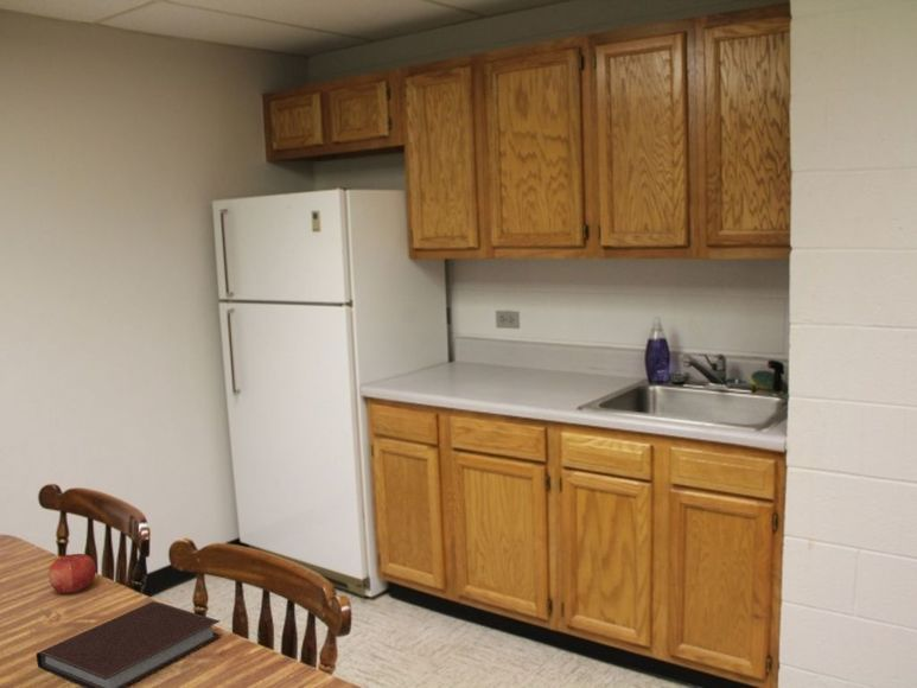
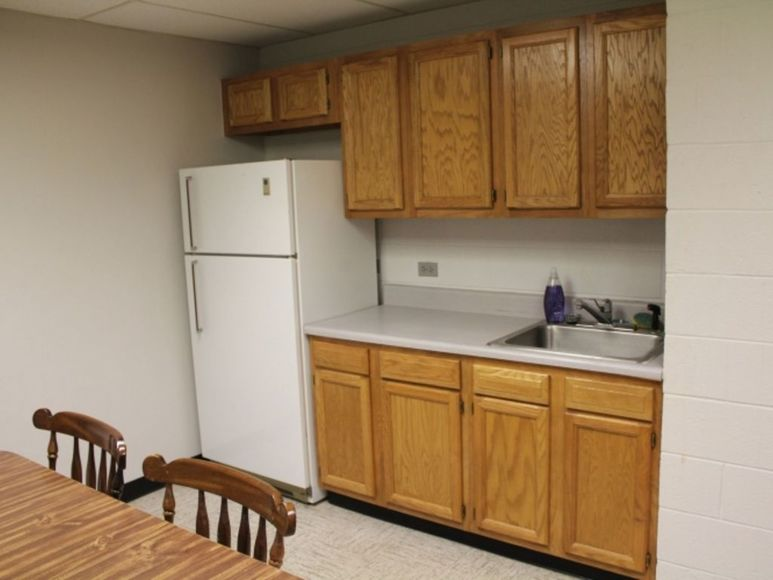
- notebook (130, 643)
- fruit (72, 571)
